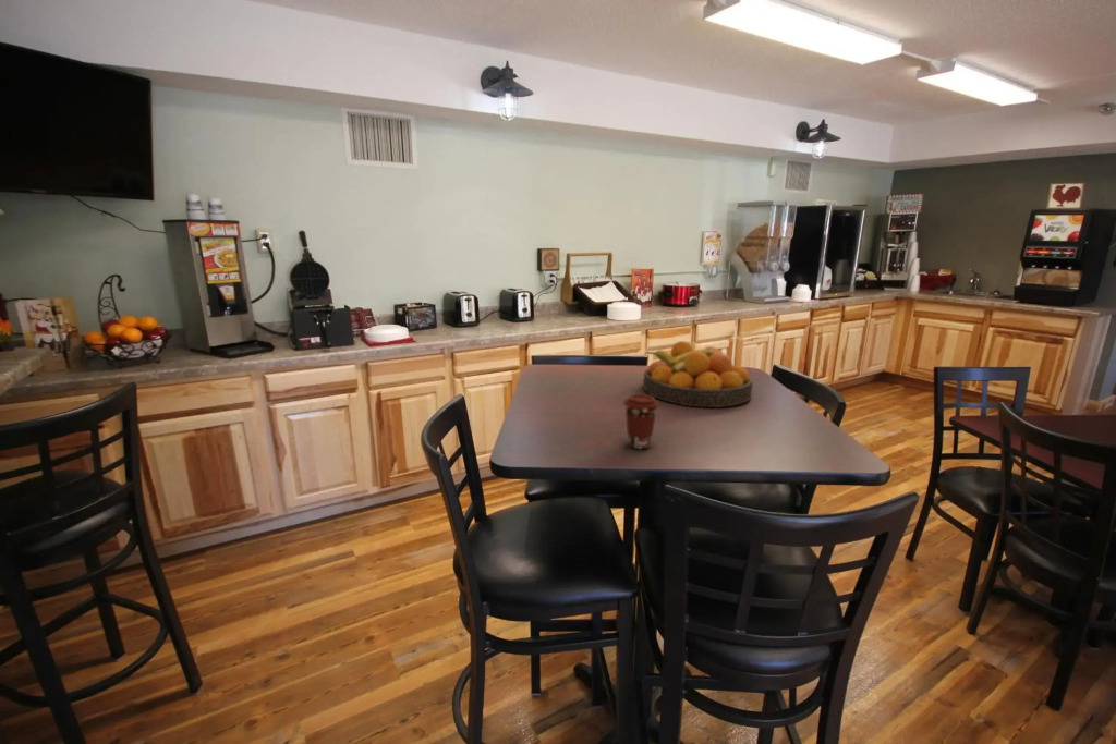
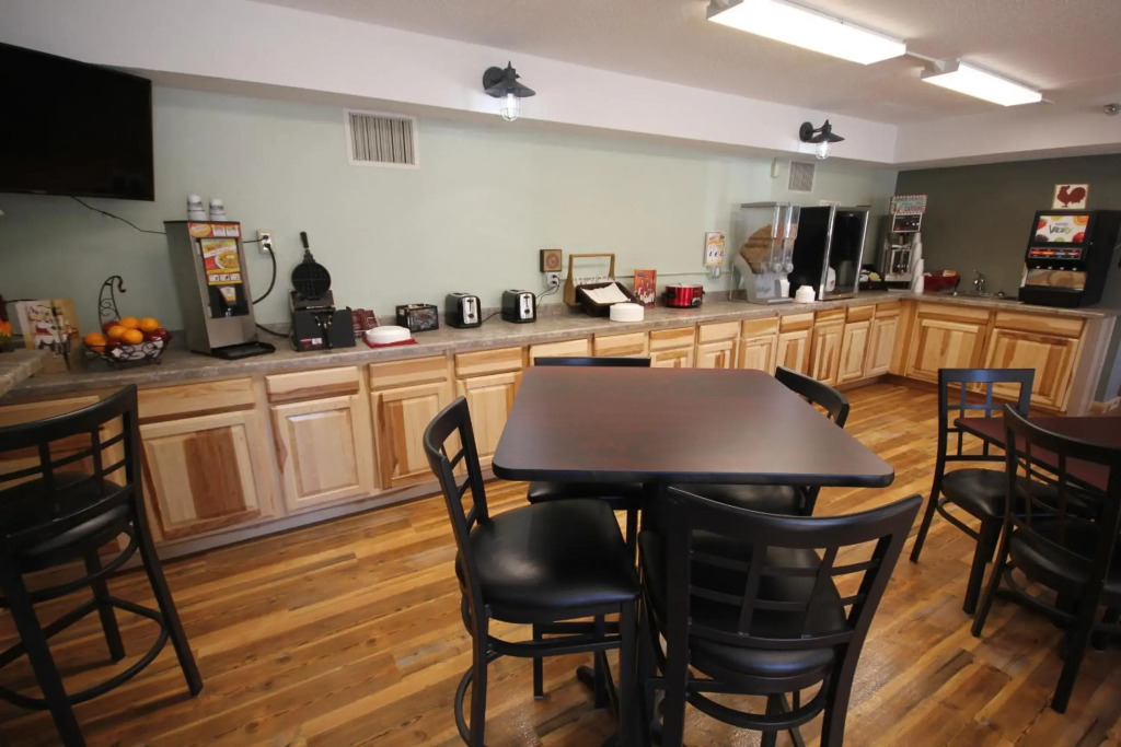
- fruit bowl (698, 368)
- coffee cup (640, 420)
